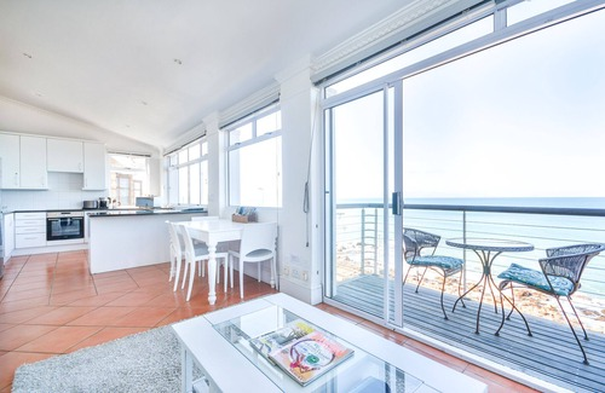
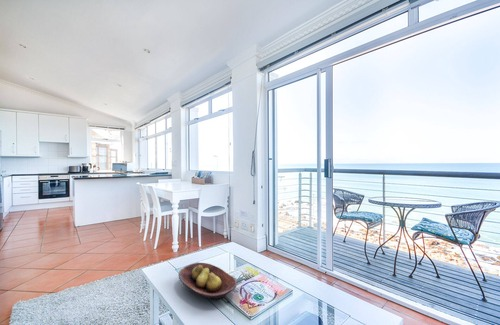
+ fruit bowl (206, 278)
